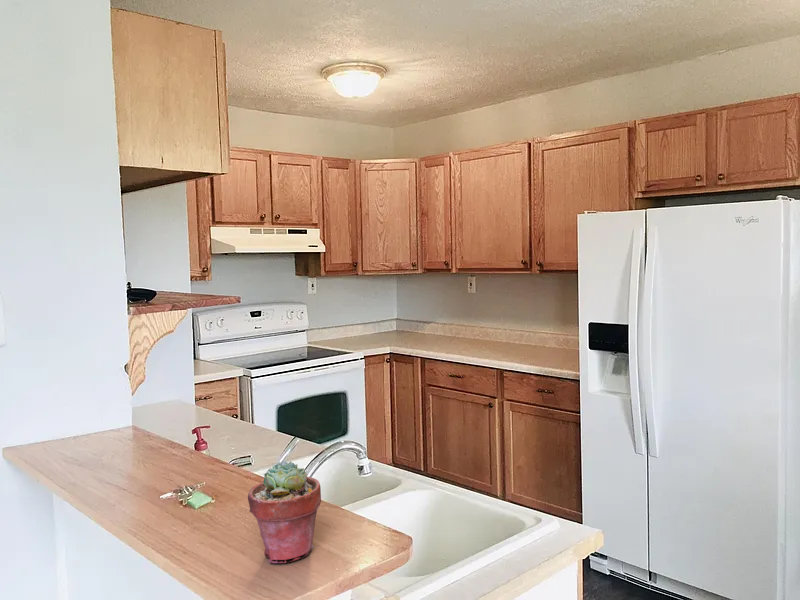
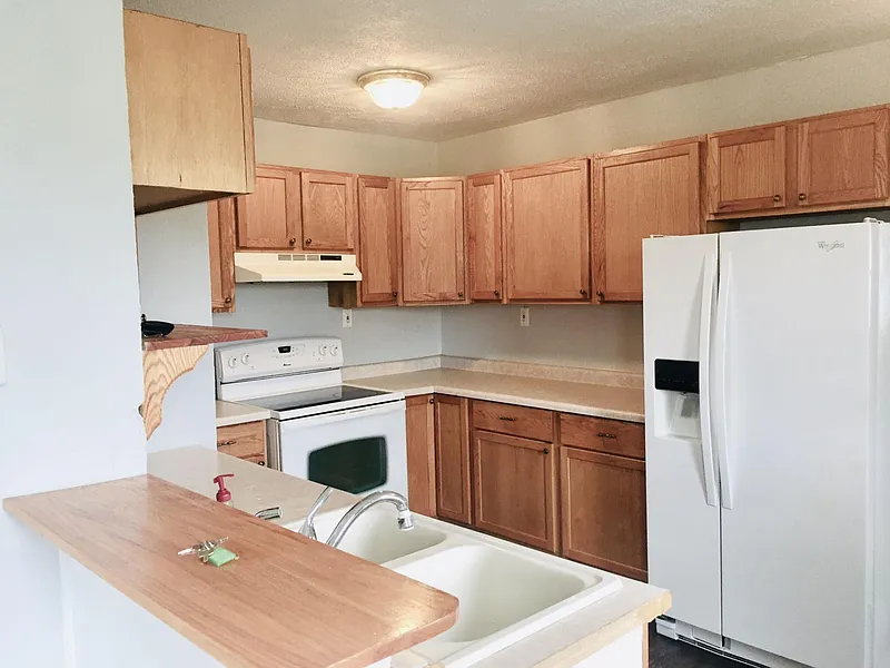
- potted succulent (285, 506)
